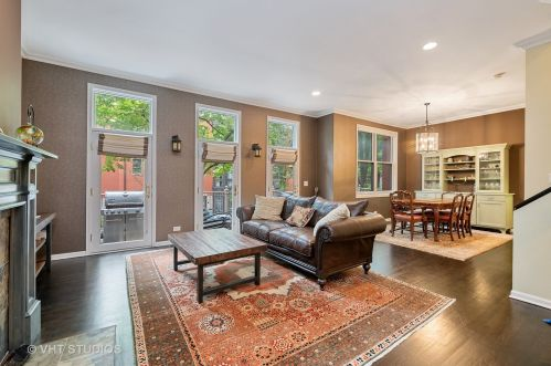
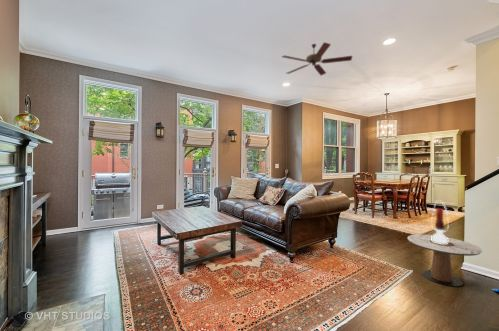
+ ceiling fan (316, 54)
+ side table (441, 260)
+ table lamp (439, 221)
